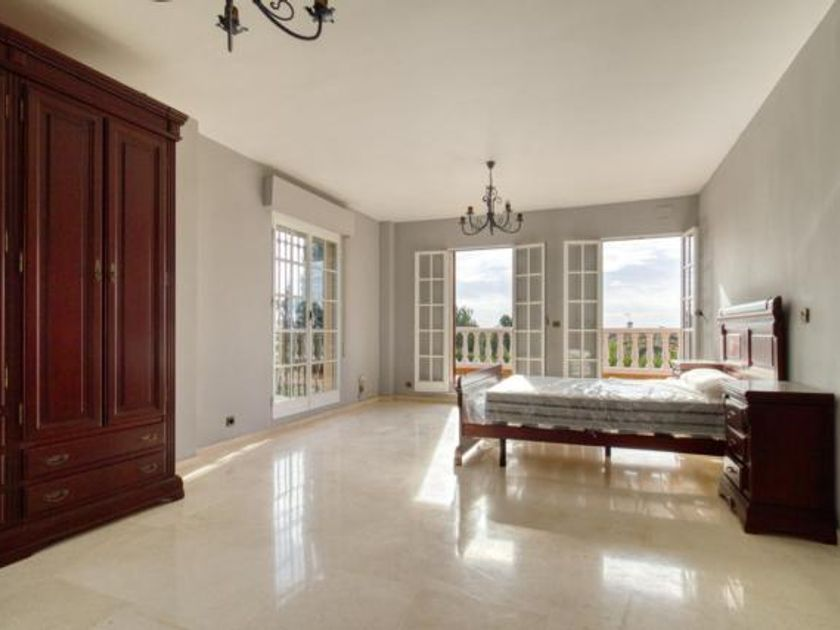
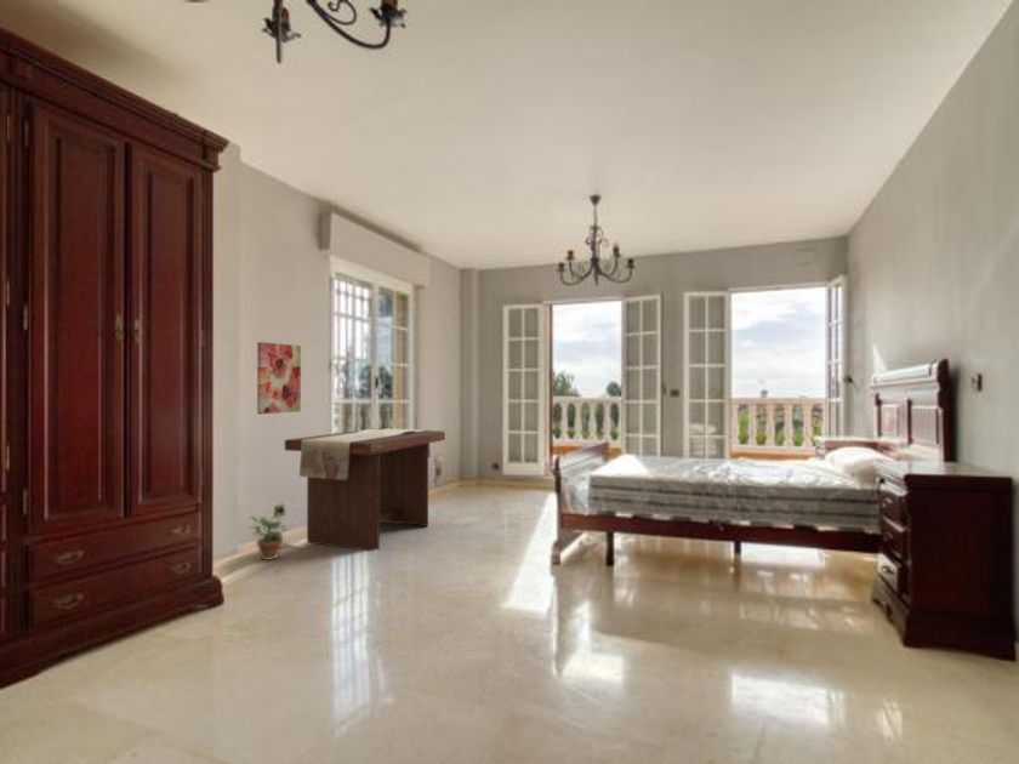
+ bench (371, 483)
+ potted plant (264, 536)
+ wall art (279, 378)
